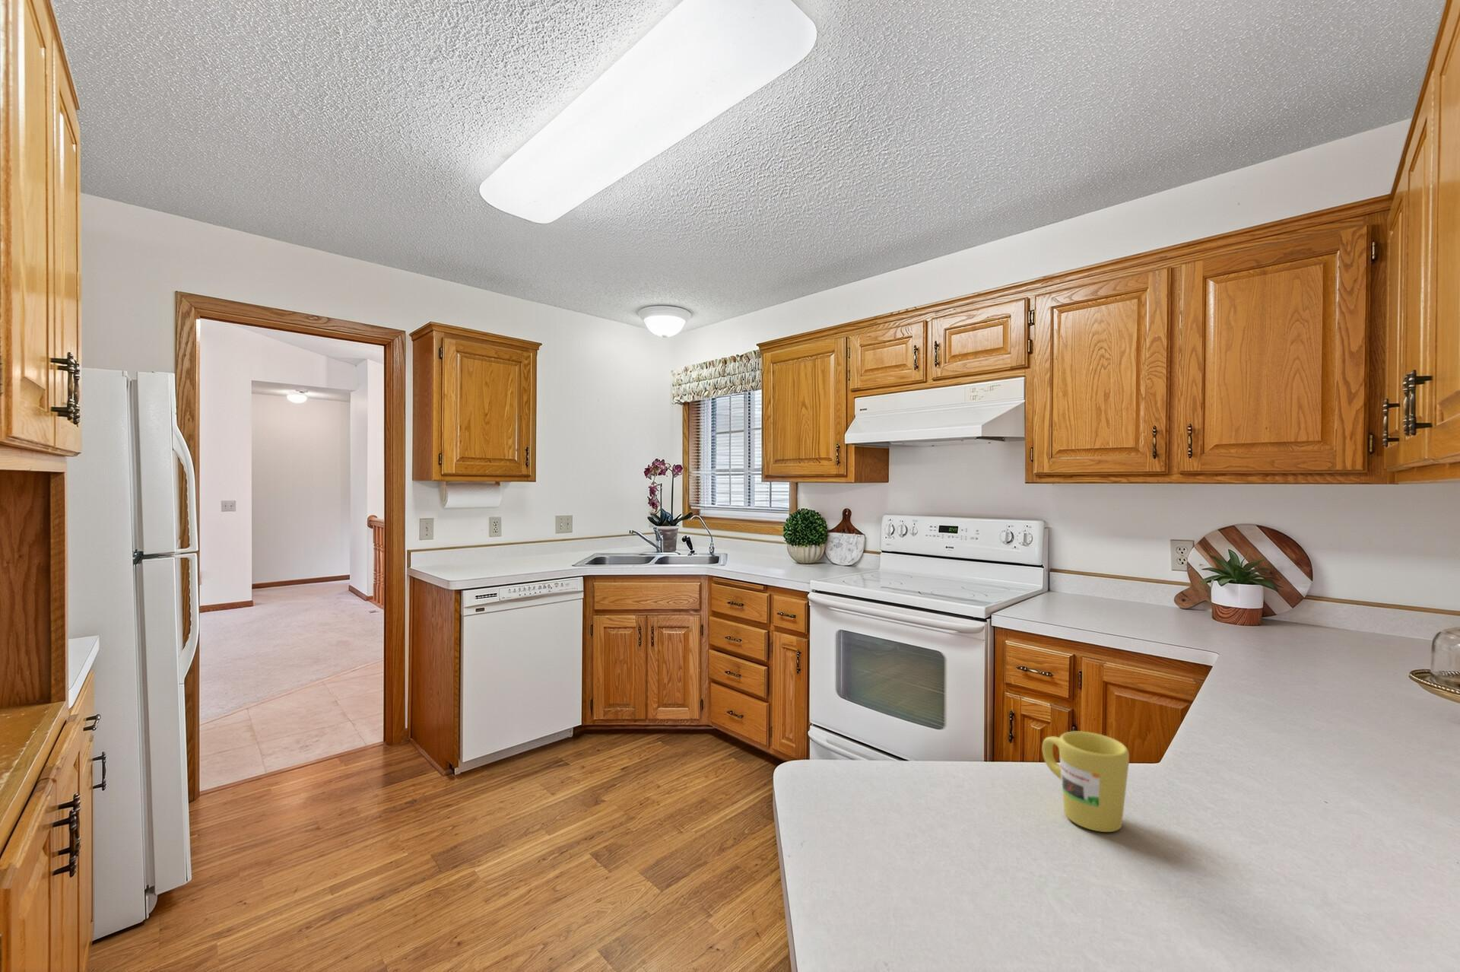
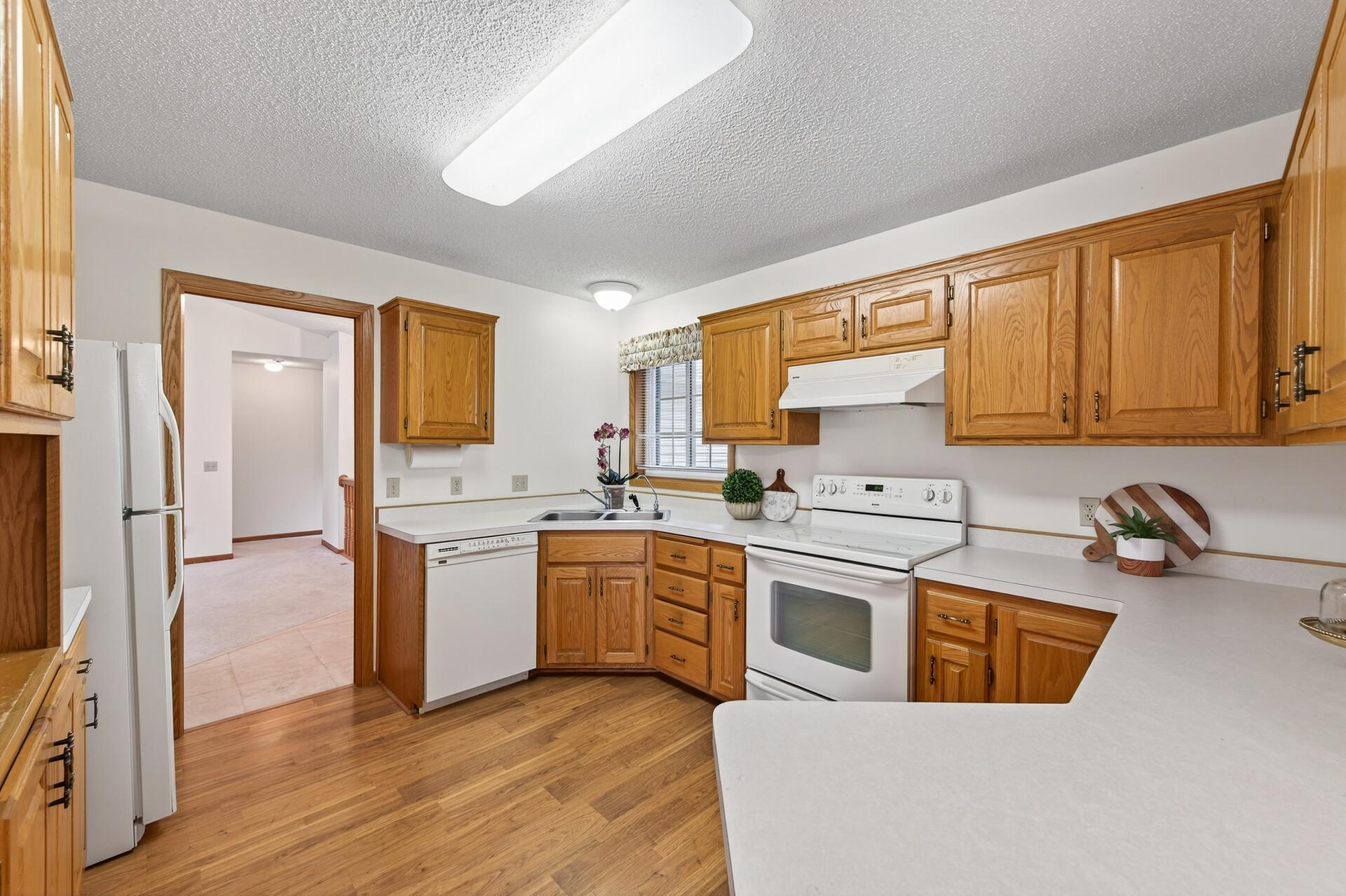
- mug (1079, 773)
